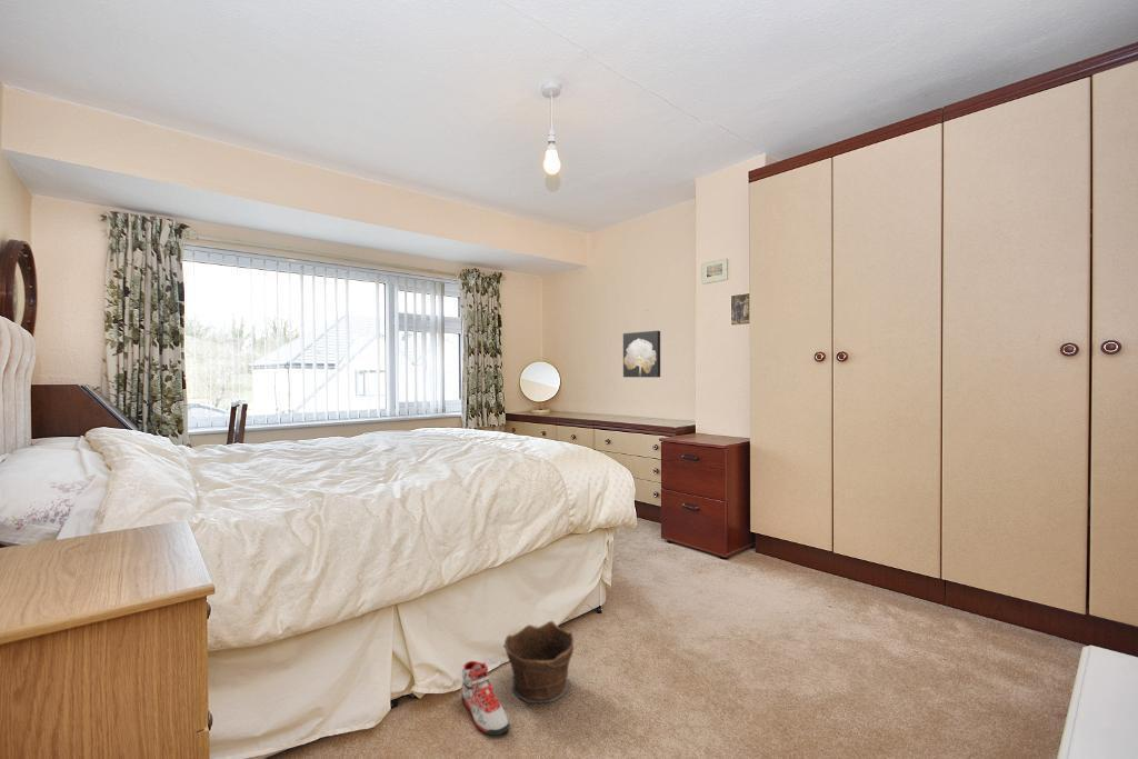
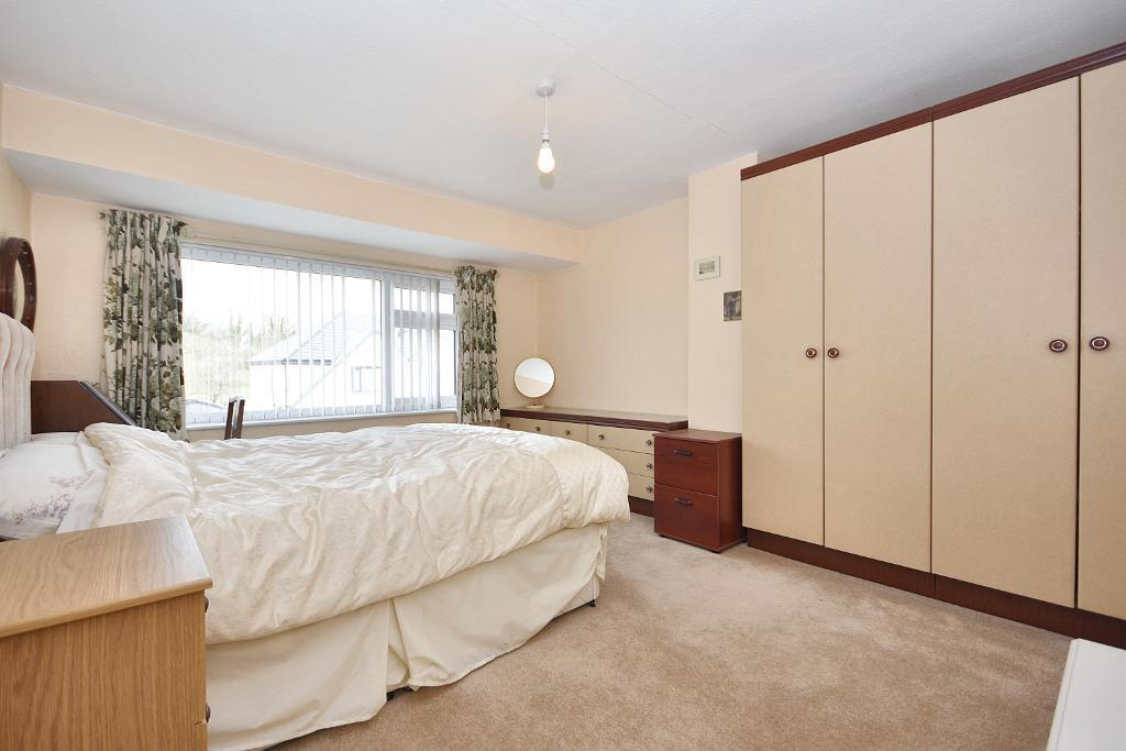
- clay pot (540, 651)
- sneaker (483, 693)
- wall art (641, 354)
